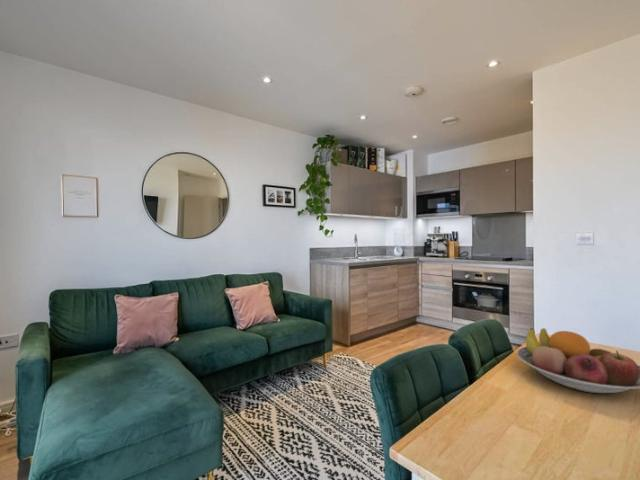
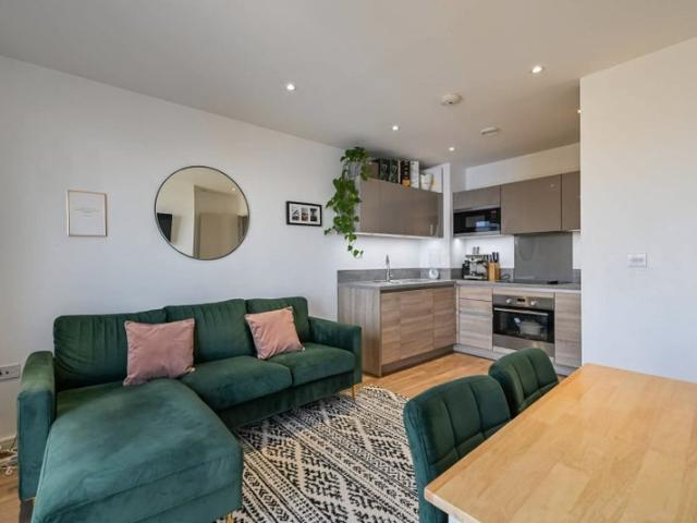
- fruit bowl (579, 358)
